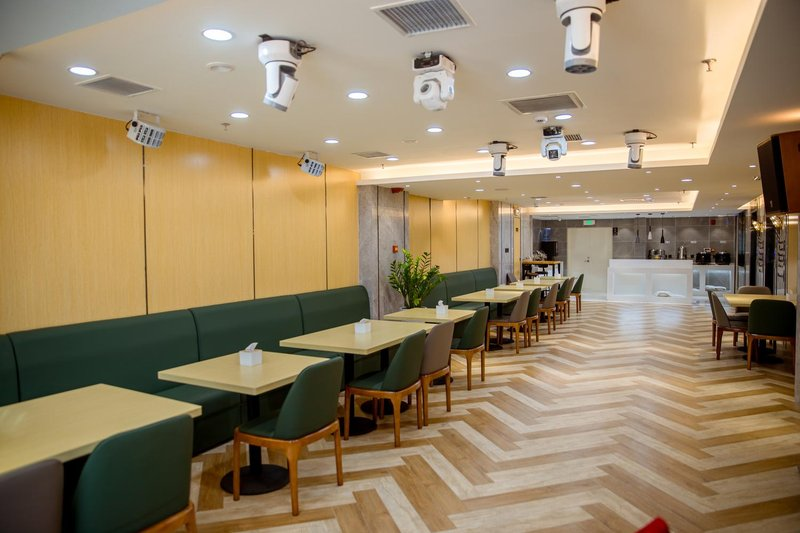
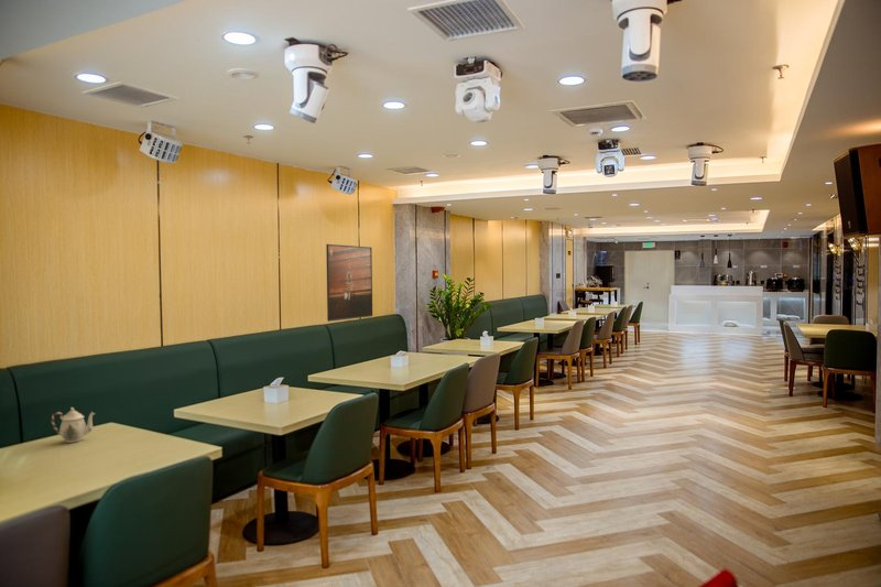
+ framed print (350, 282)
+ teapot (74, 424)
